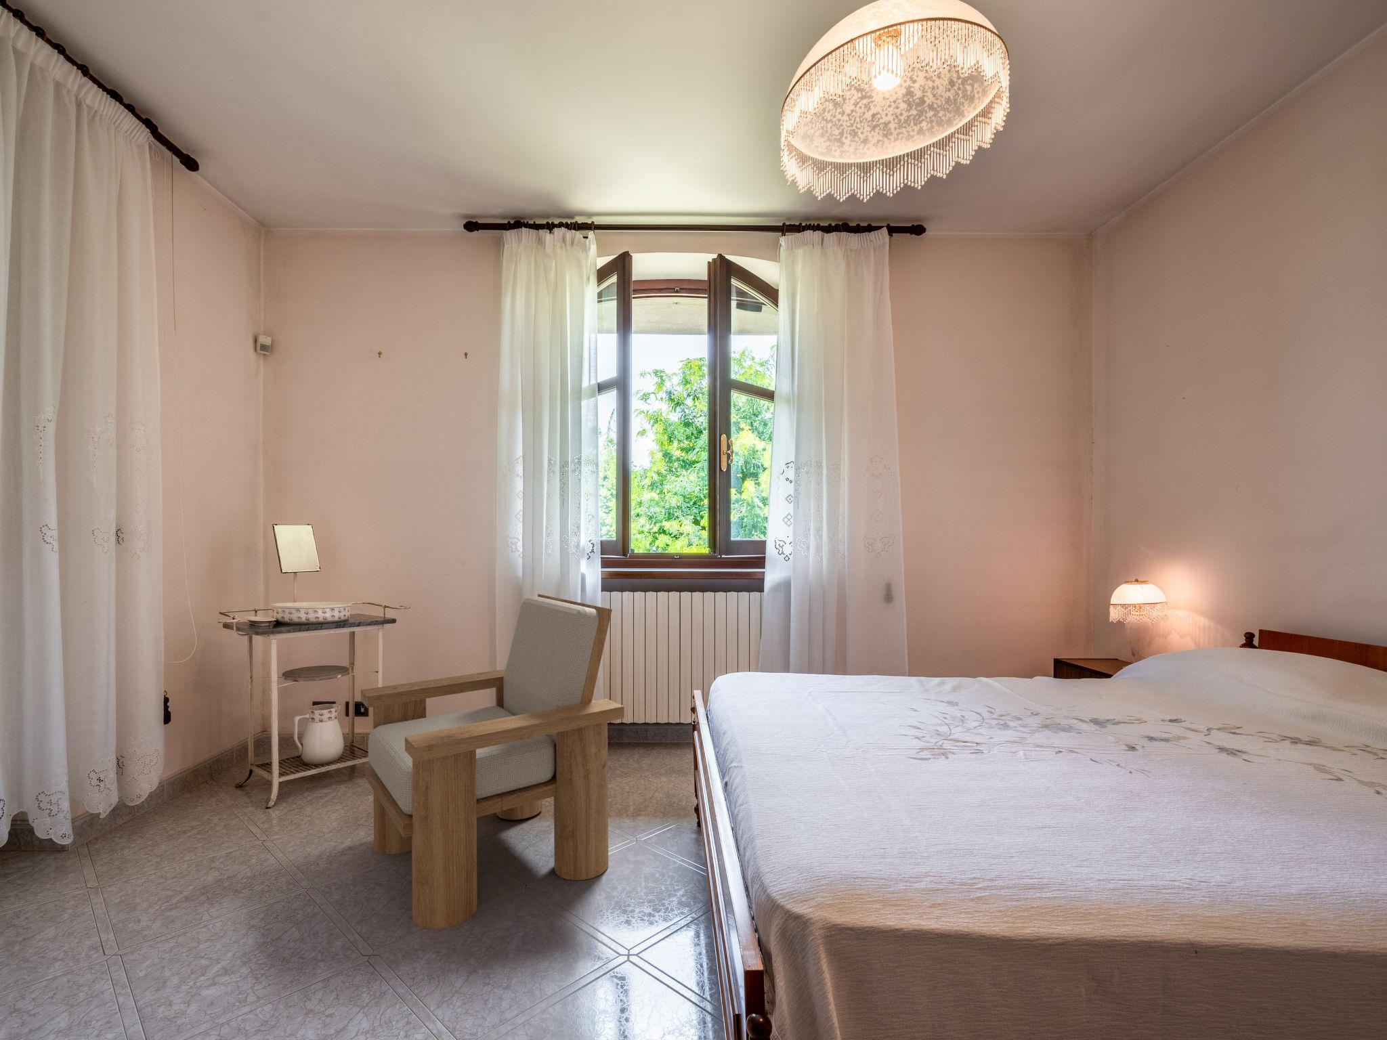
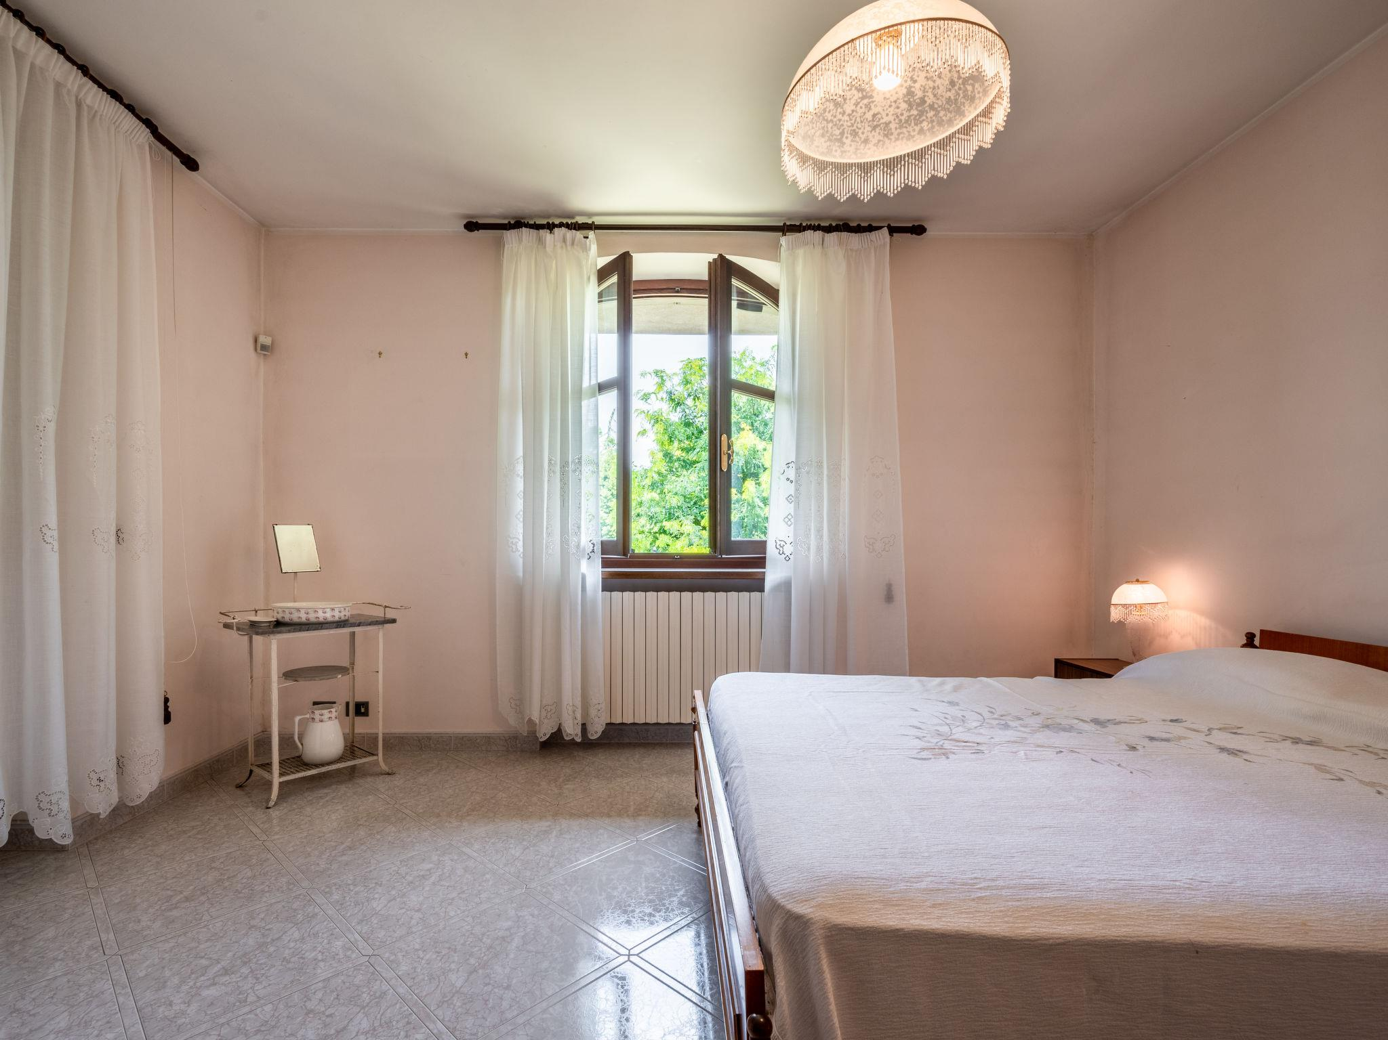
- armchair (488, 730)
